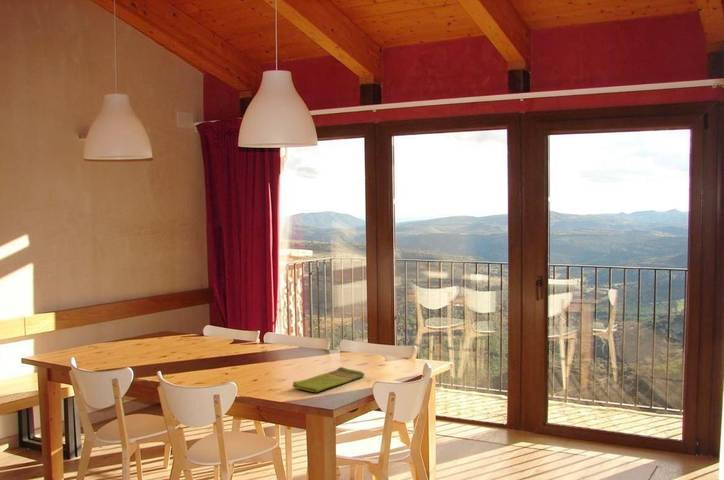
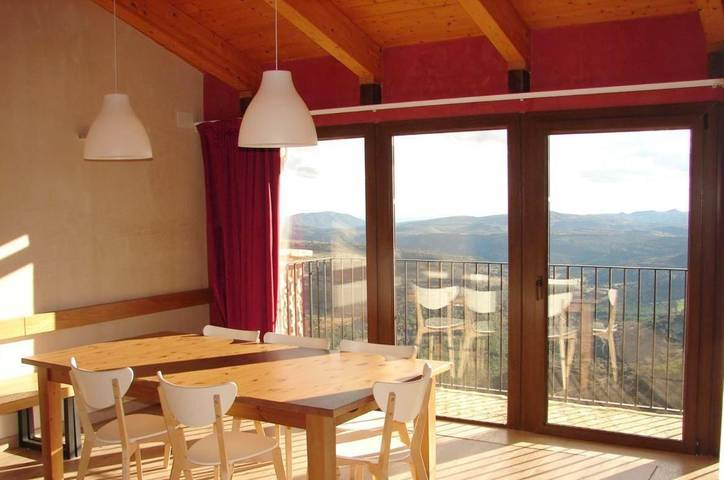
- dish towel (329, 379)
